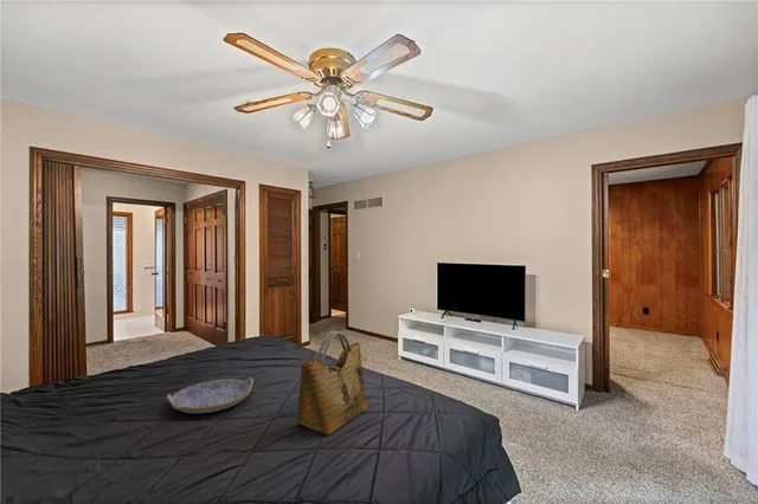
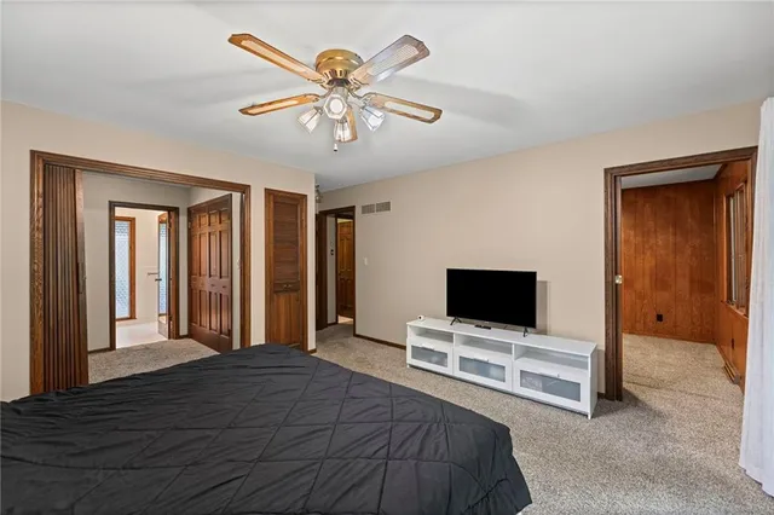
- grocery bag (333, 374)
- serving tray (212, 393)
